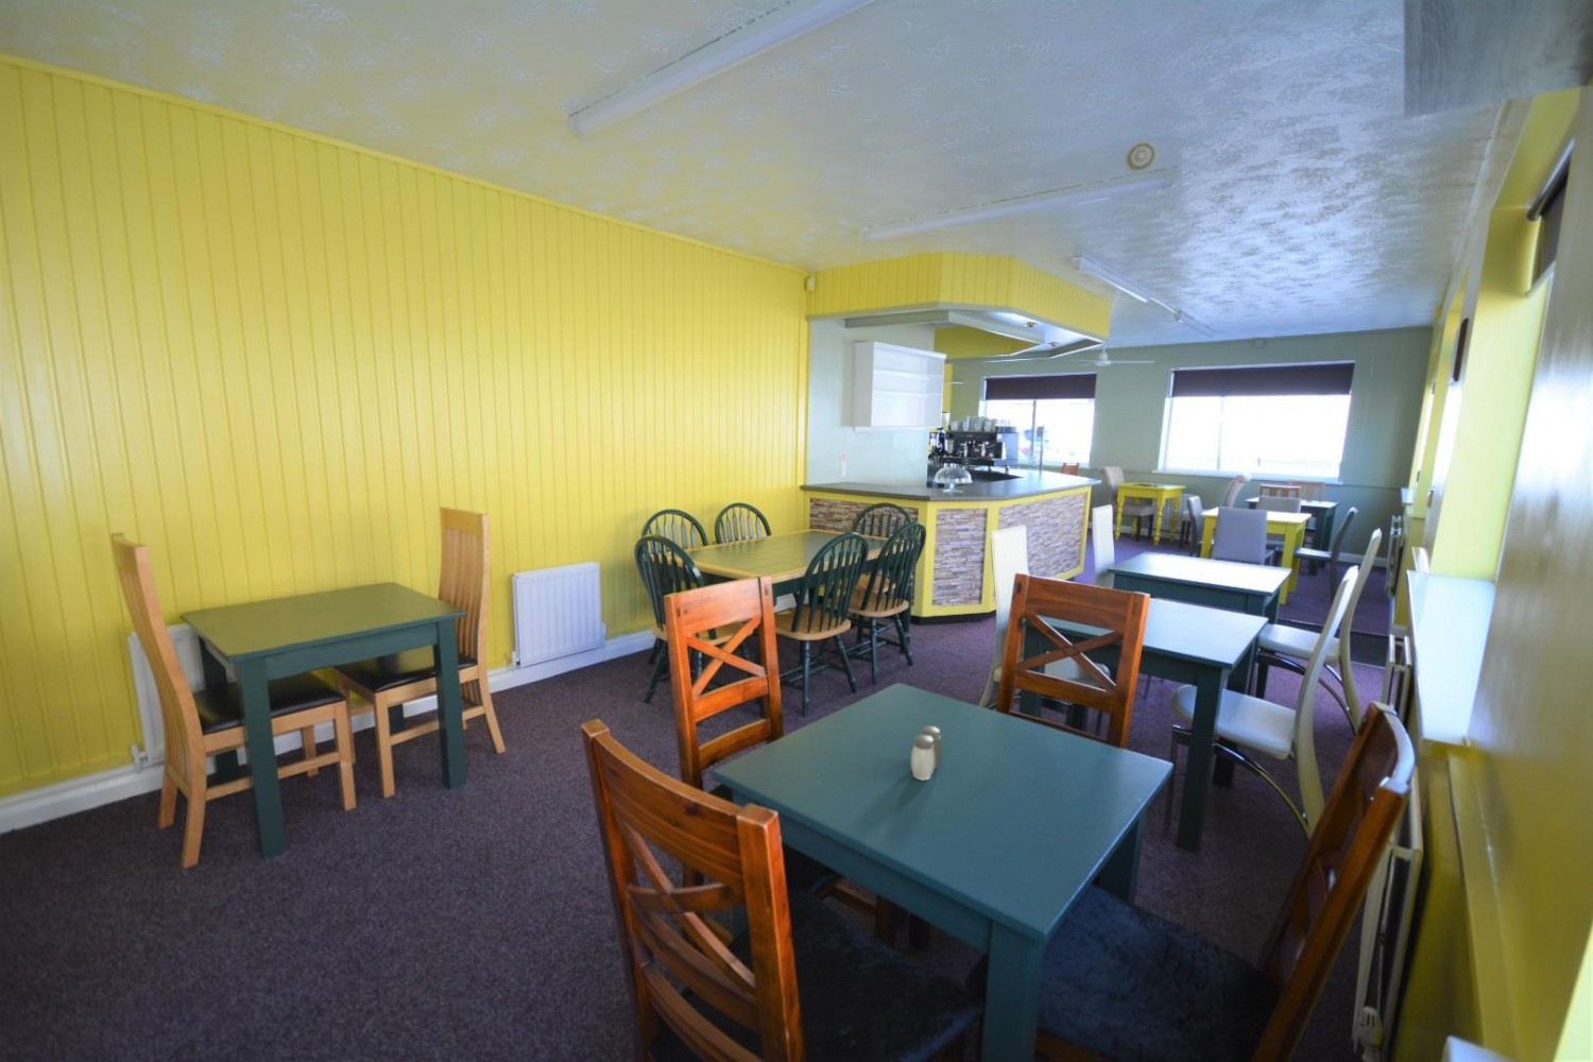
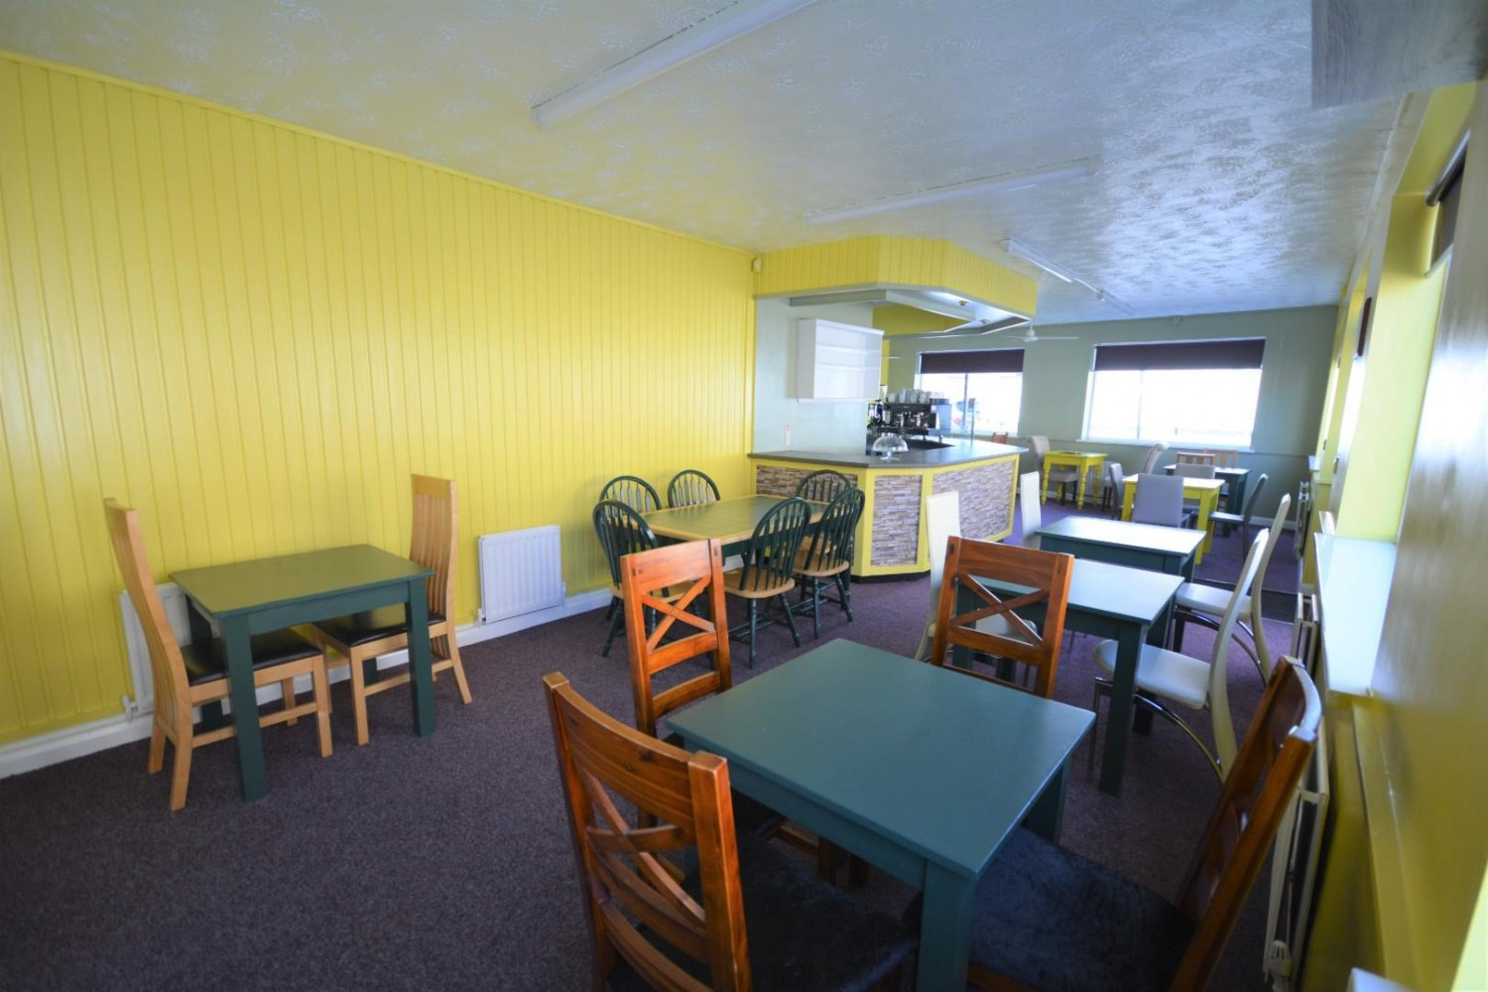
- salt and pepper shaker (926, 750)
- smoke detector (1140, 156)
